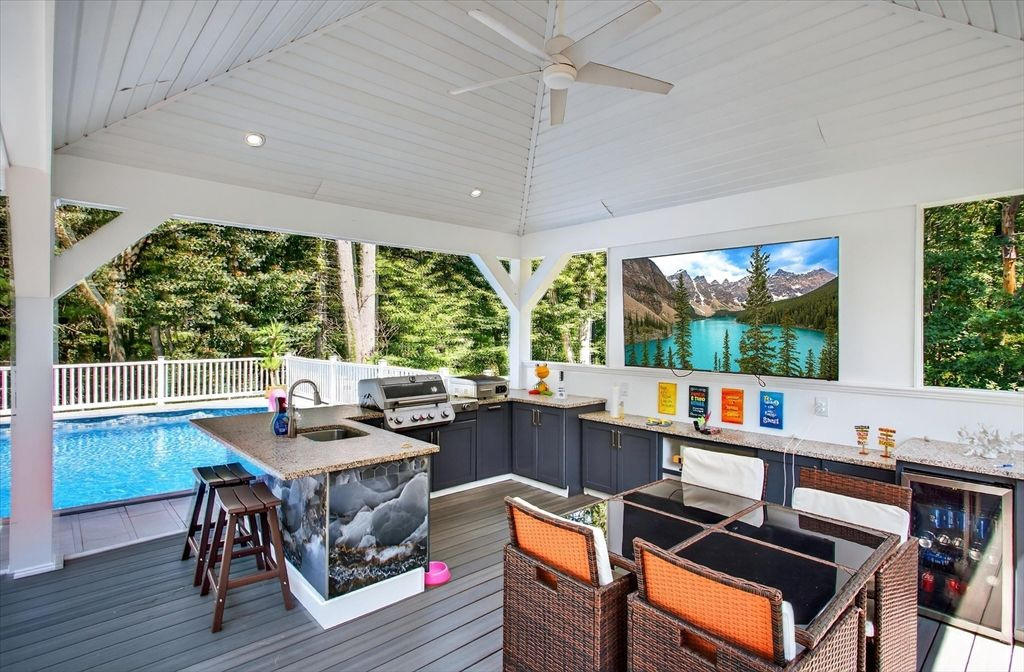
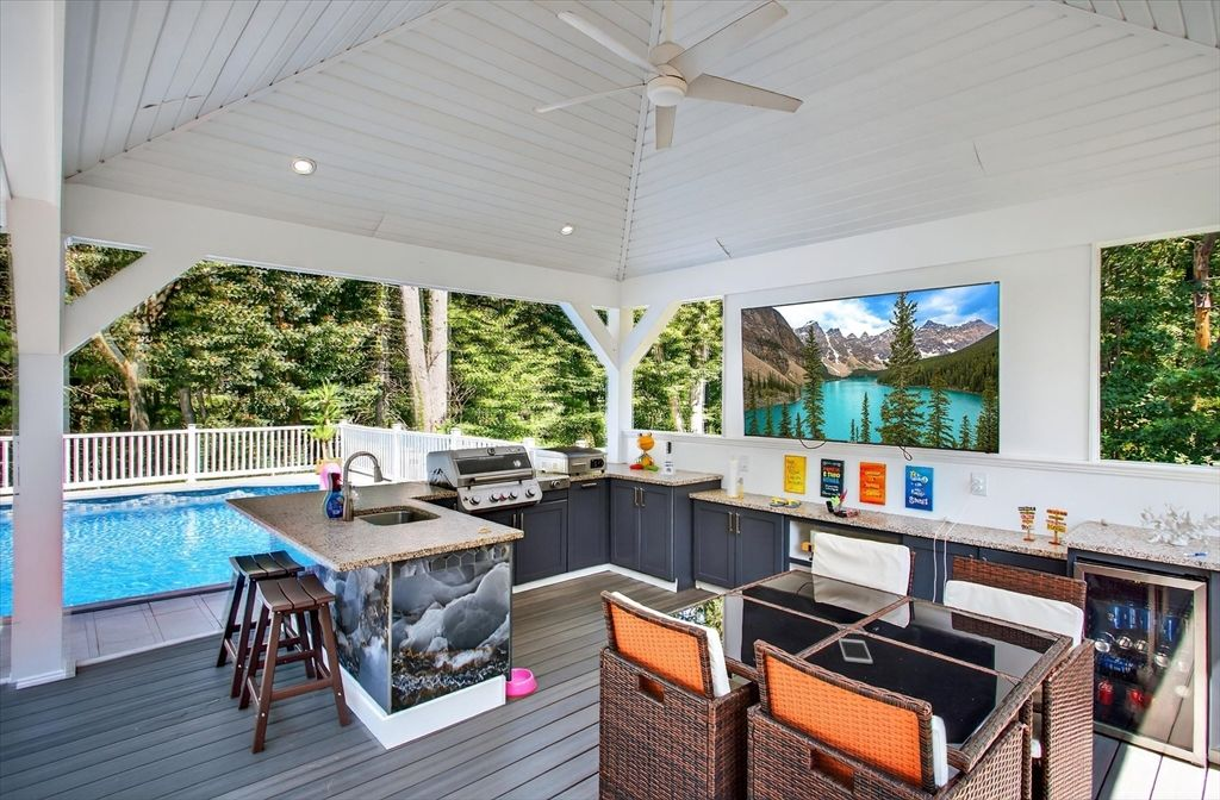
+ cell phone (854, 650)
